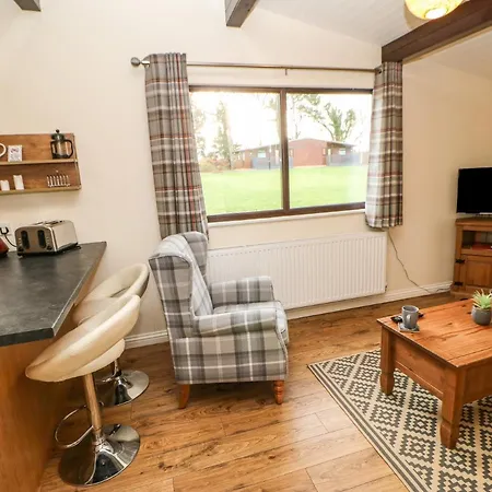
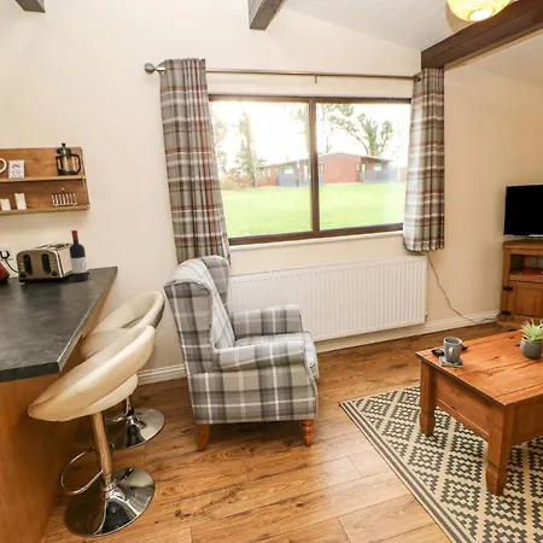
+ wine bottle (77, 255)
